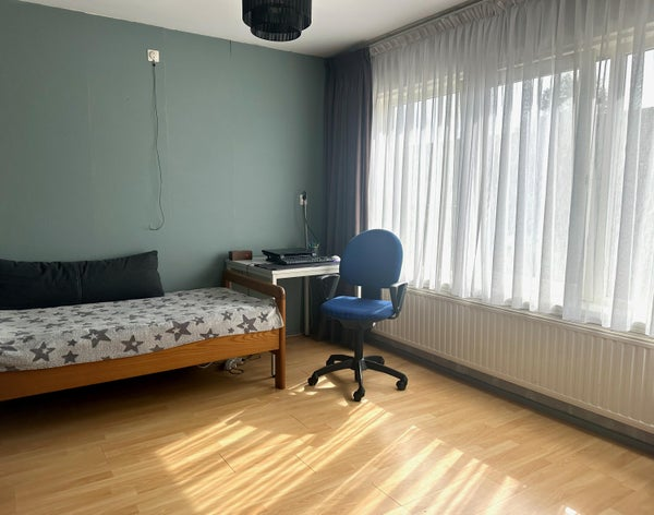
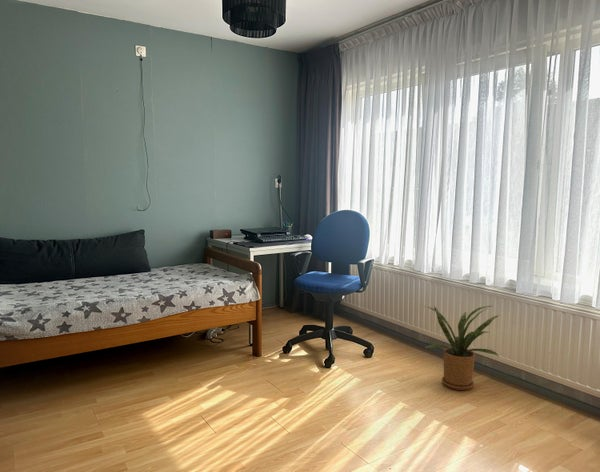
+ house plant (461, 341)
